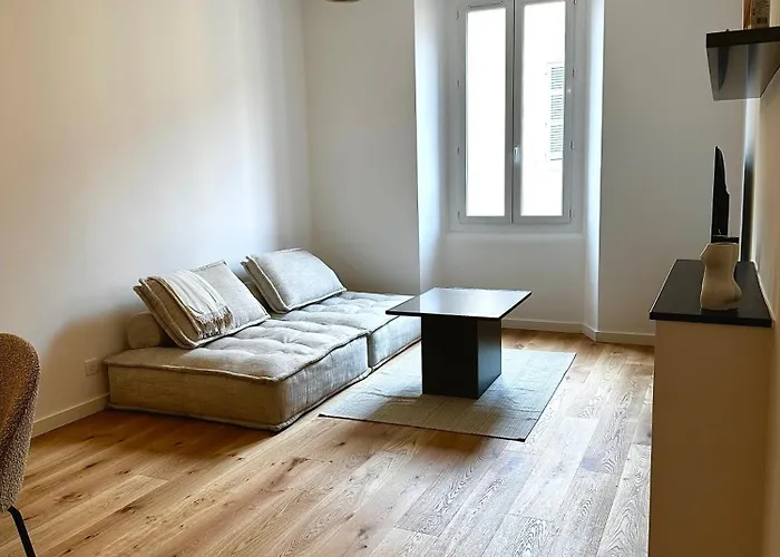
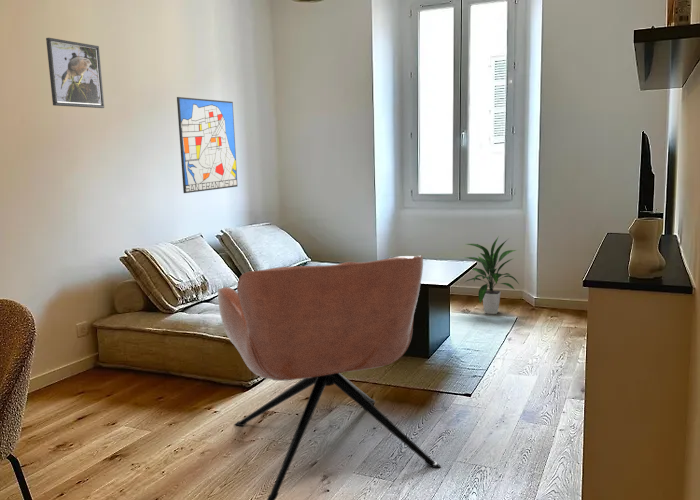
+ armchair (325, 347)
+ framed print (76, 74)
+ indoor plant (489, 275)
+ wall art (209, 145)
